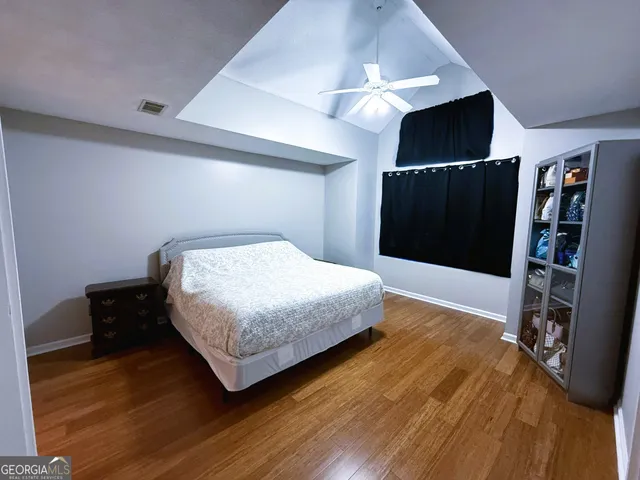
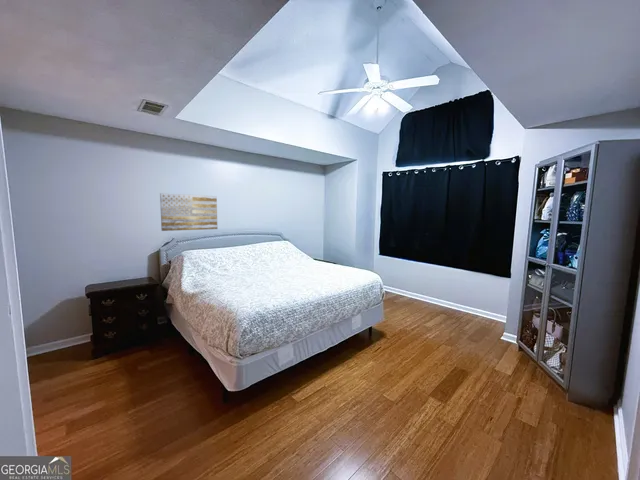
+ wall art (190, 212)
